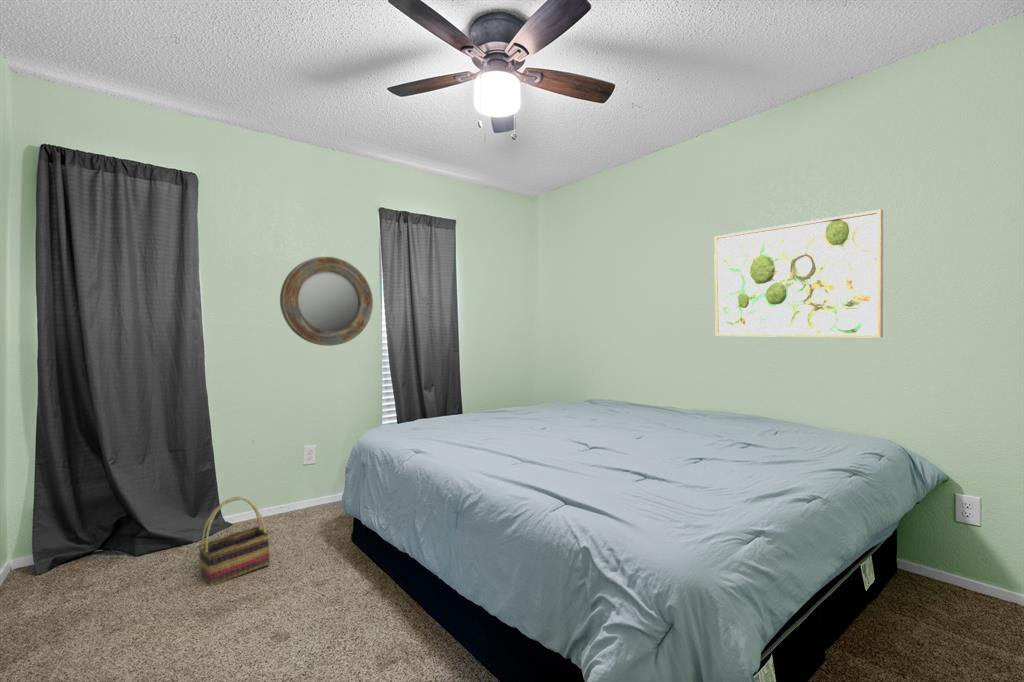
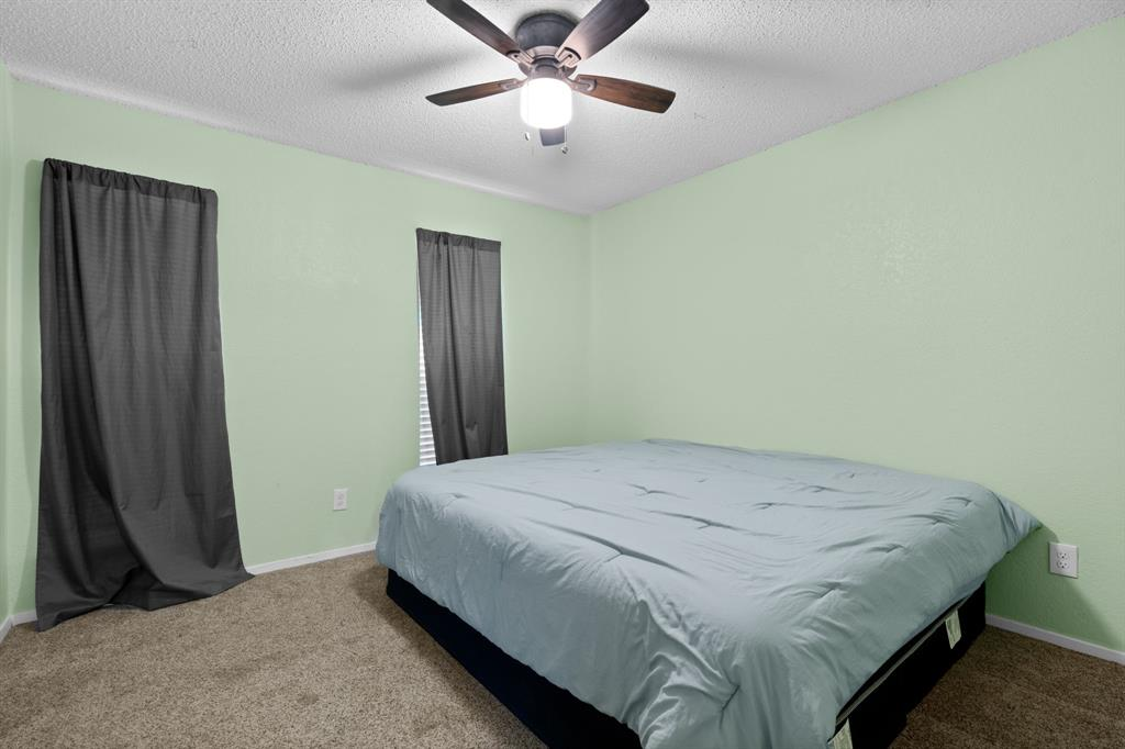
- home mirror (328, 301)
- wall art (787, 280)
- basket (234, 534)
